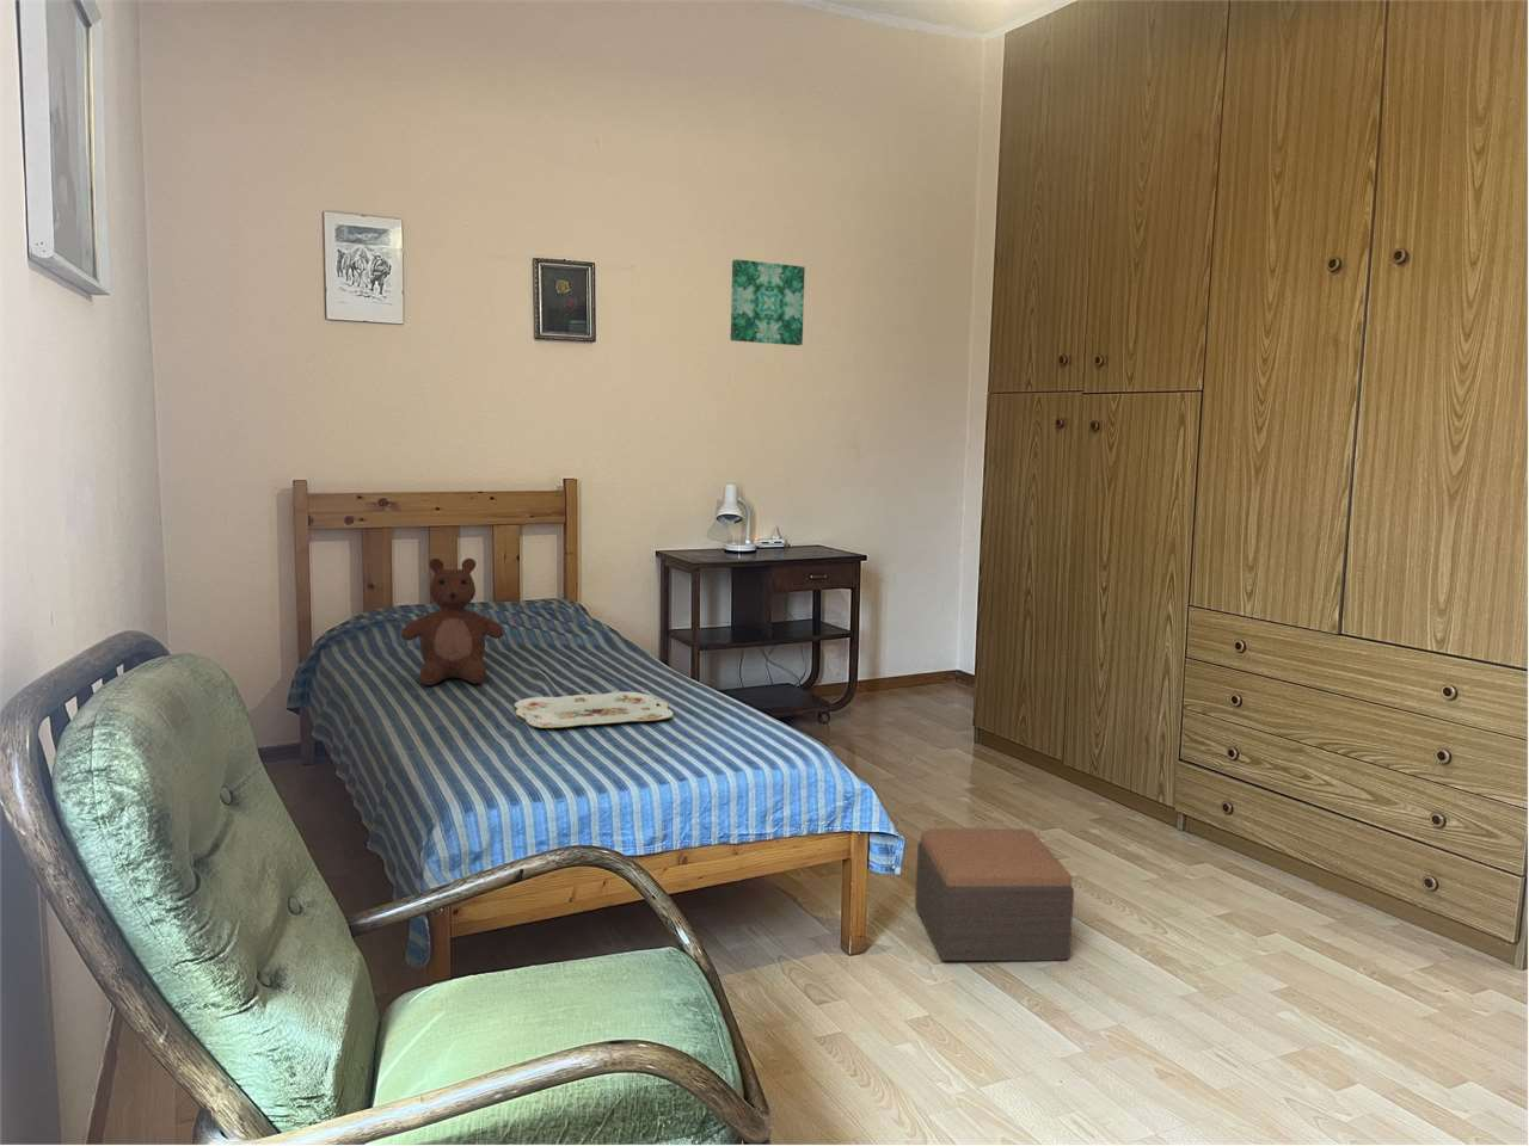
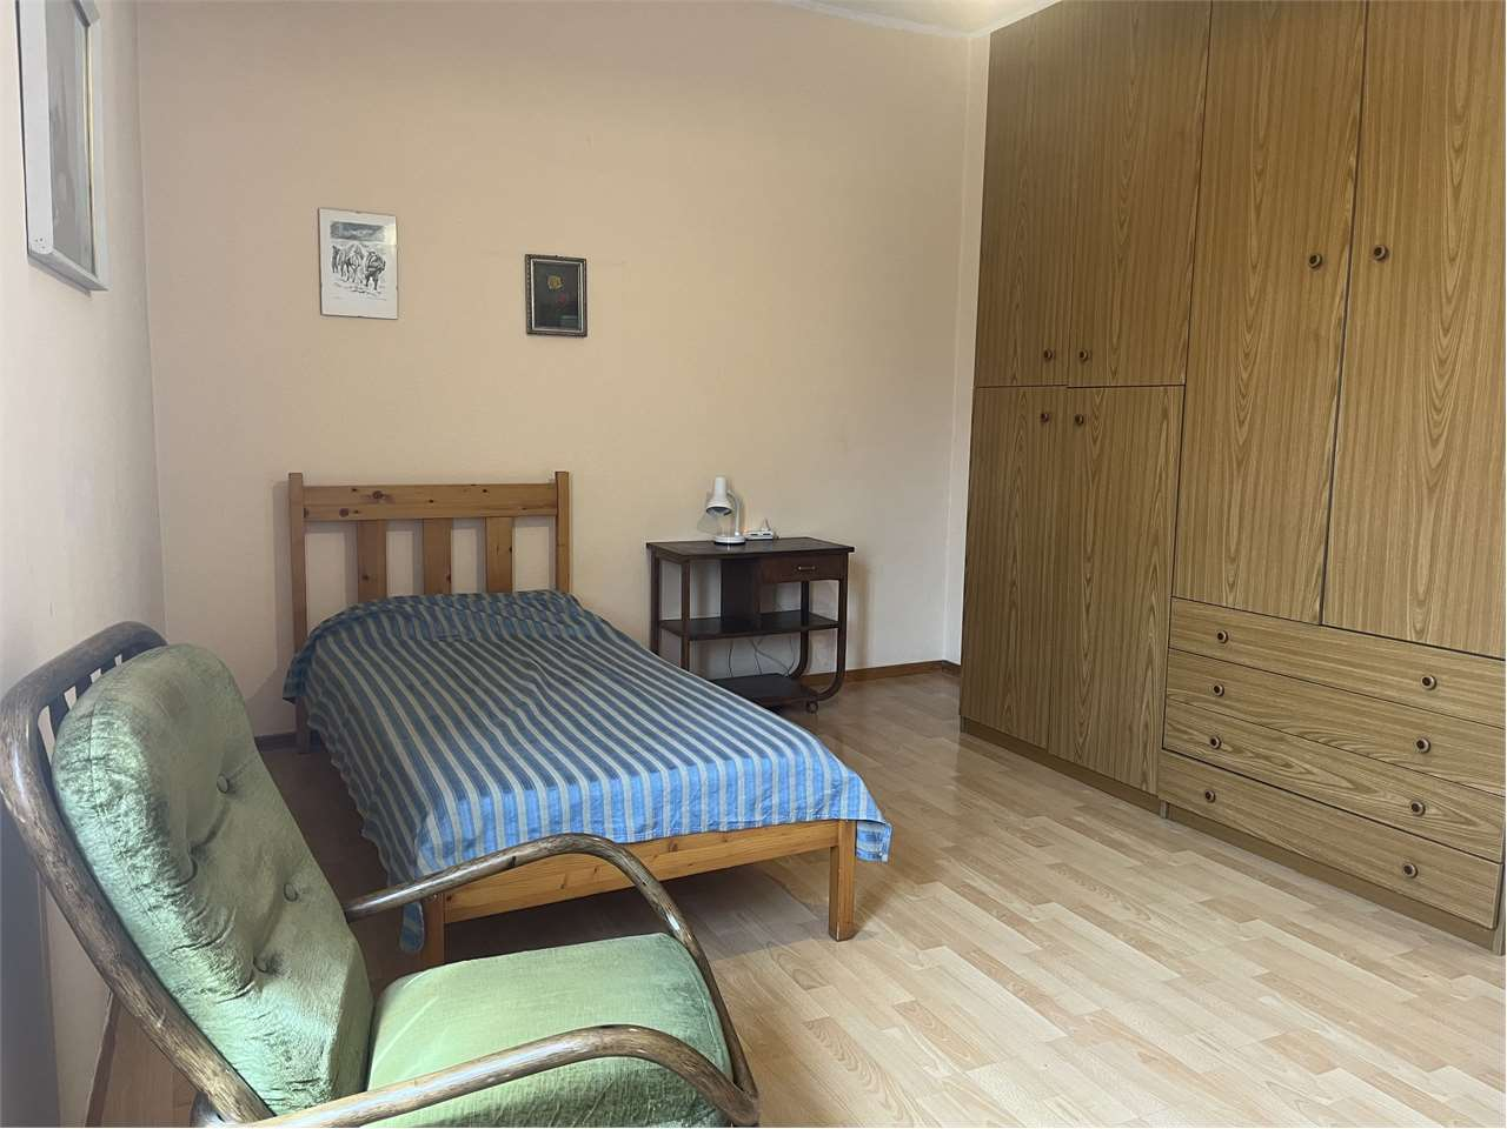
- footstool (991, 888)
- teddy bear (453, 620)
- serving tray (592, 710)
- wall art (767, 303)
